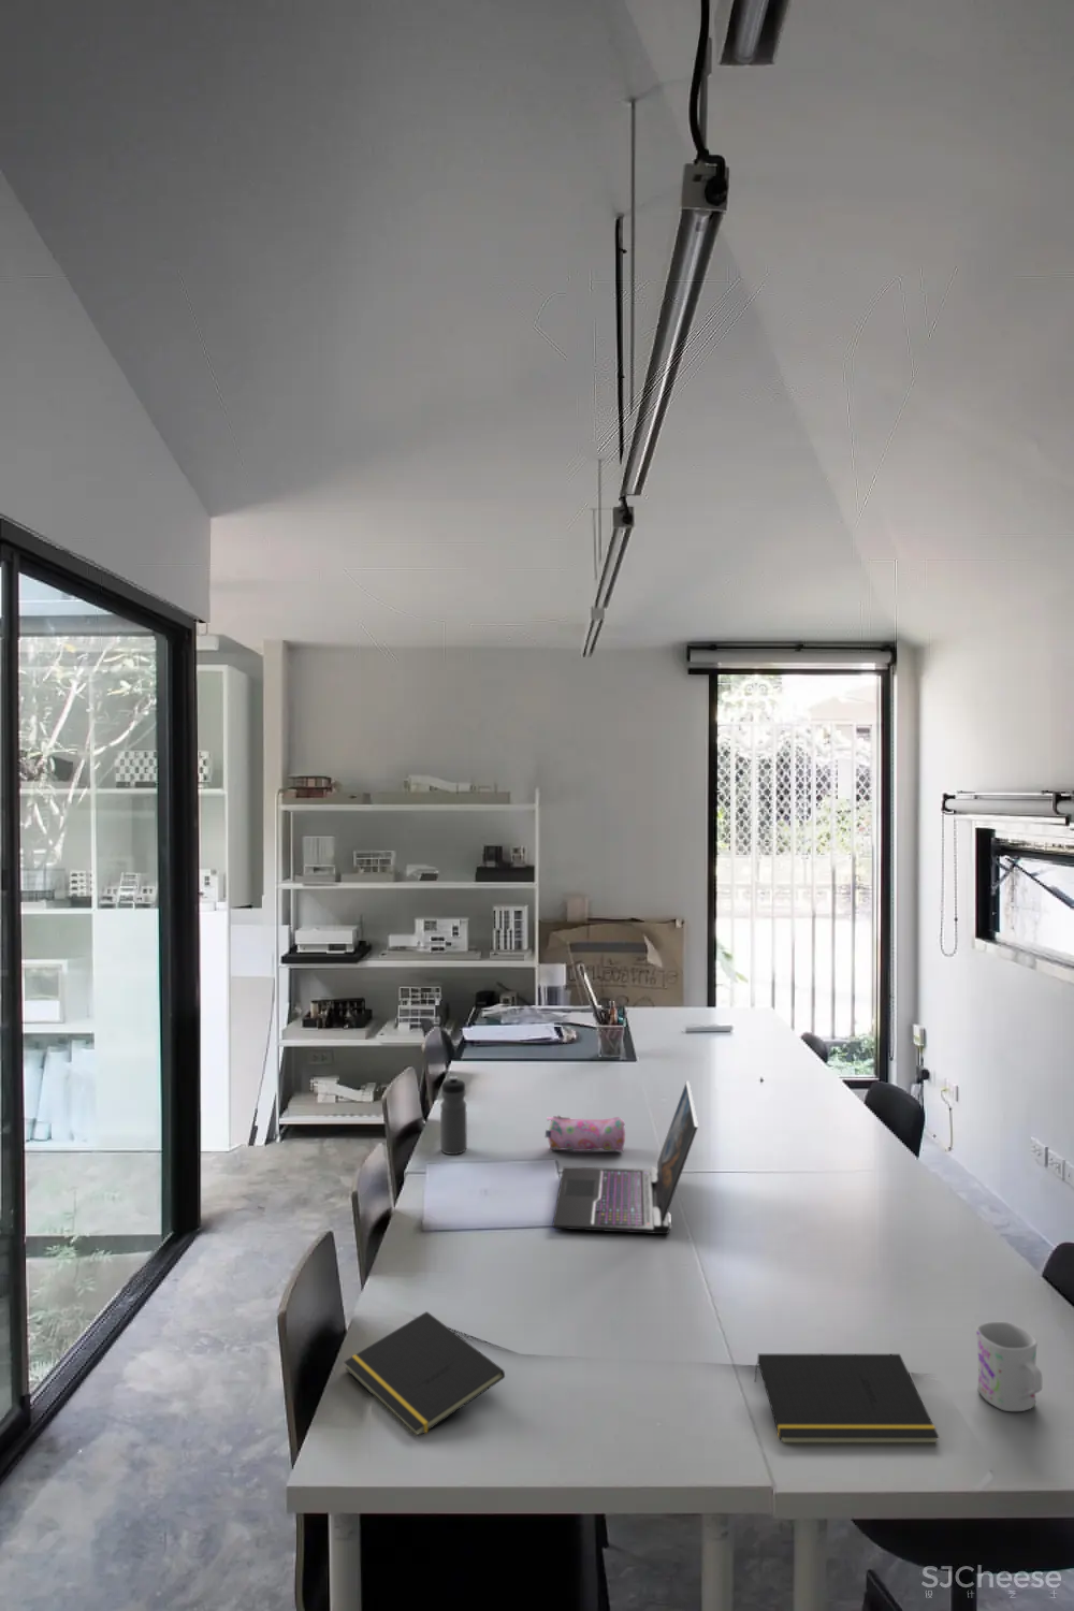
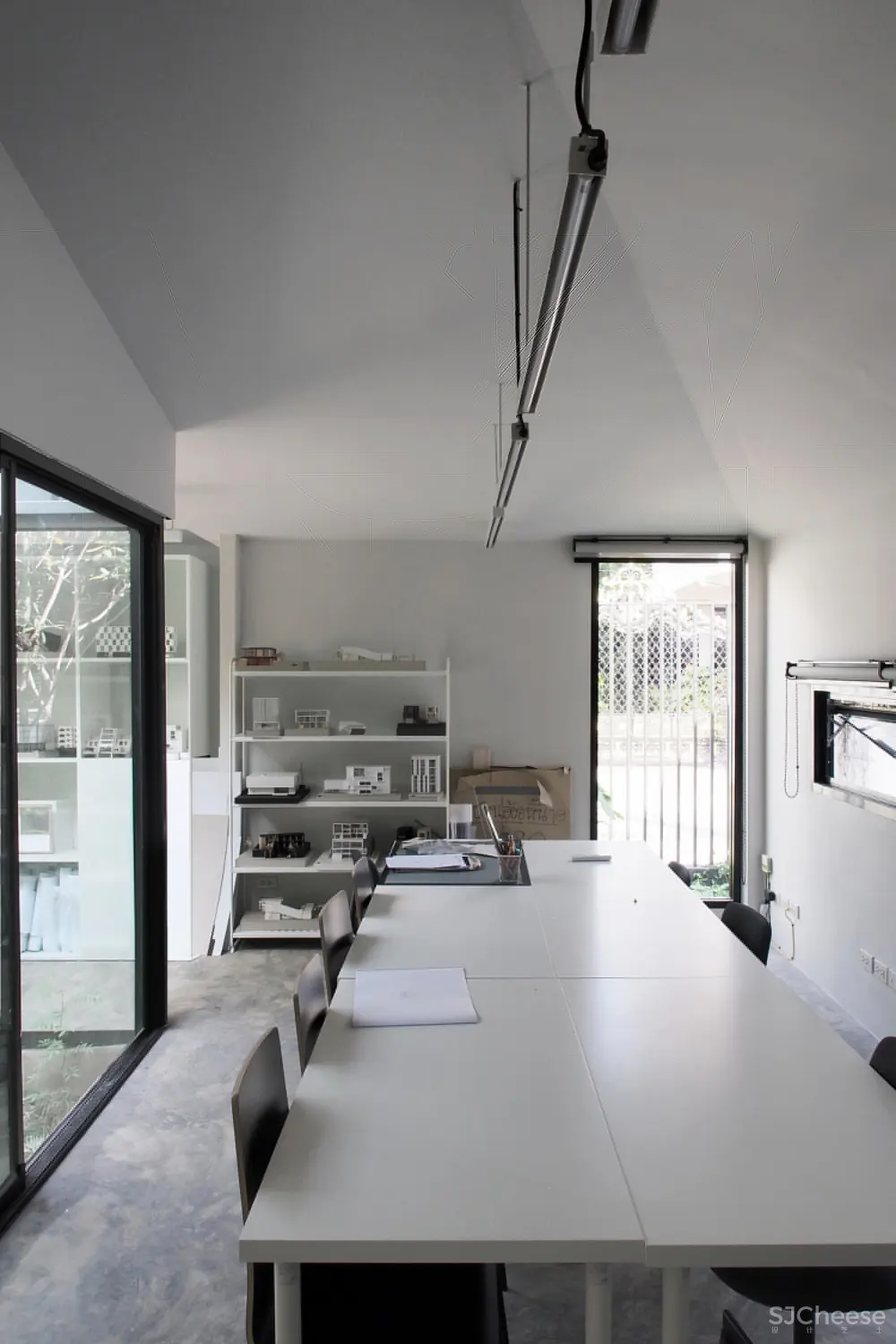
- water bottle (453, 1112)
- notepad (422, 1369)
- laptop (625, 1169)
- pencil case (585, 1133)
- mug (1013, 1371)
- notepad (843, 1396)
